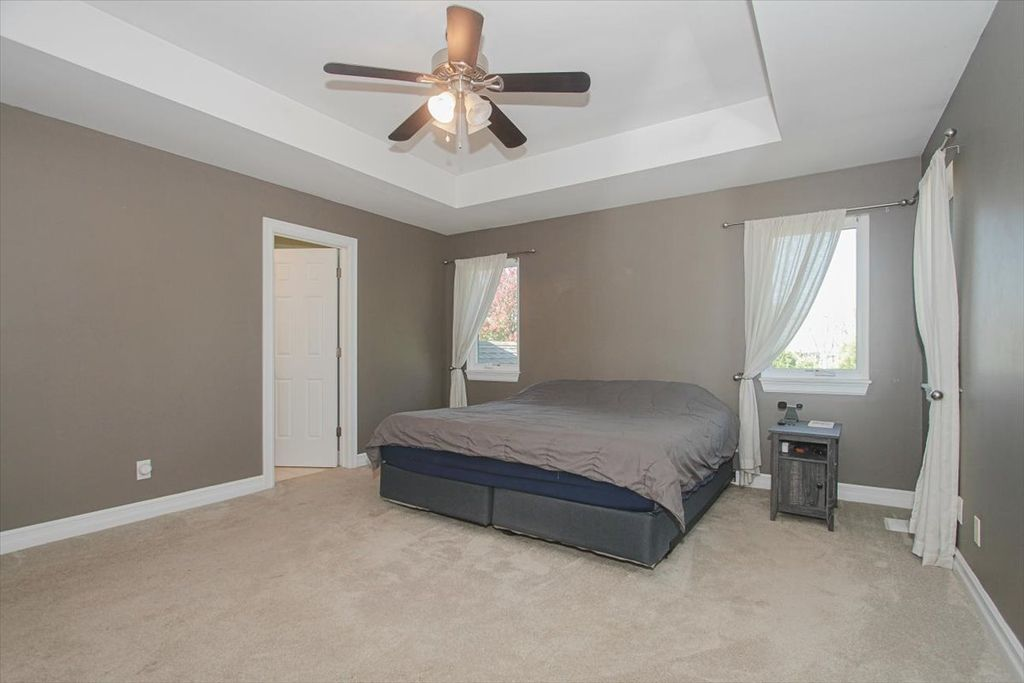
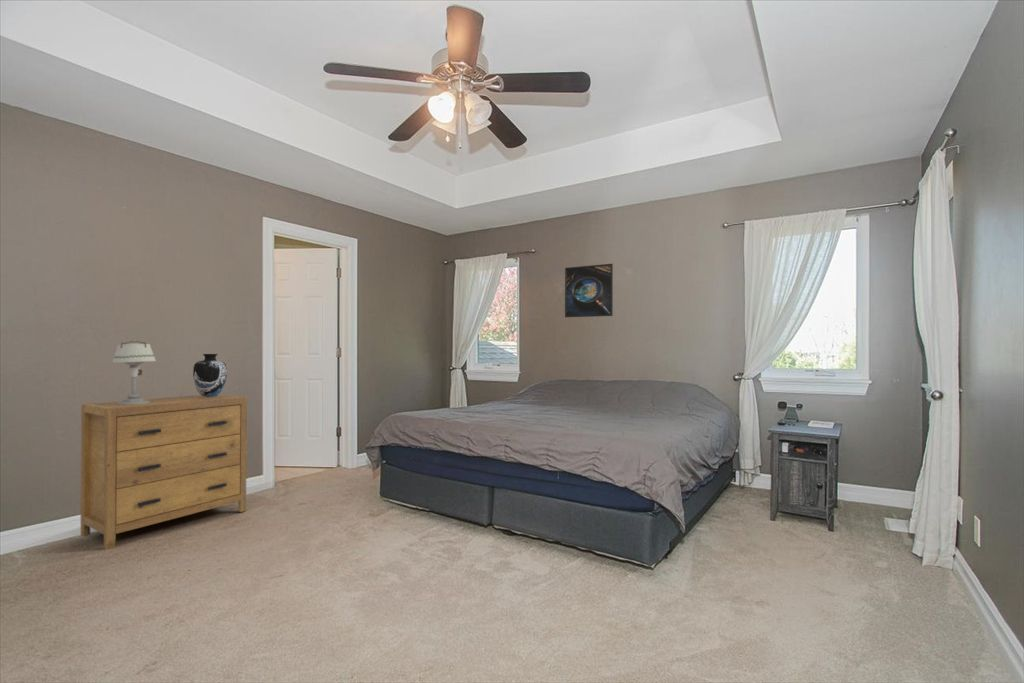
+ table lamp (134, 370)
+ vase (210, 375)
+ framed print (588, 291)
+ dresser (170, 461)
